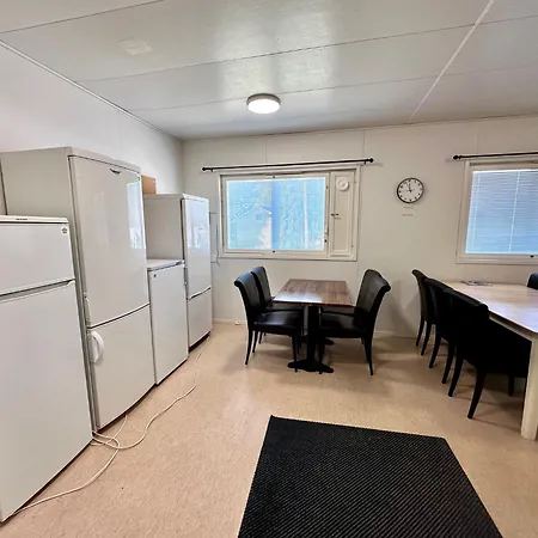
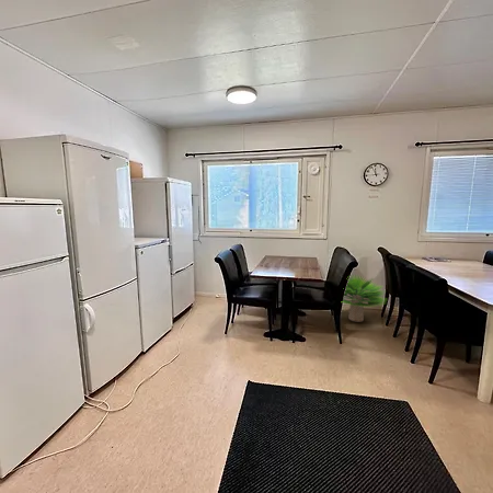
+ potted plant (356, 296)
